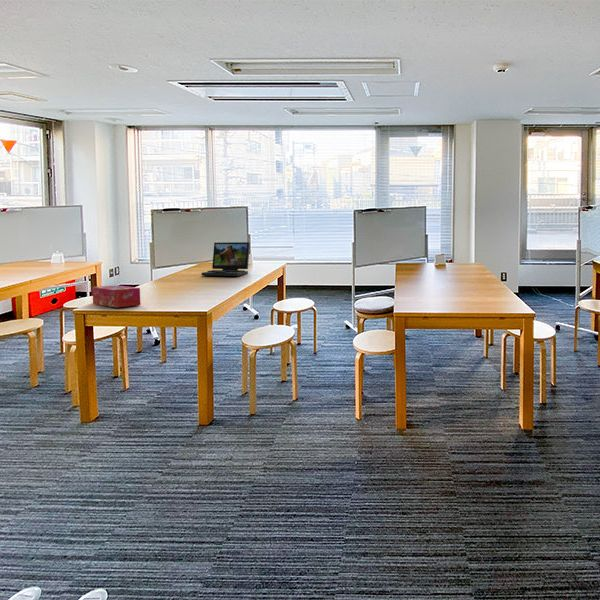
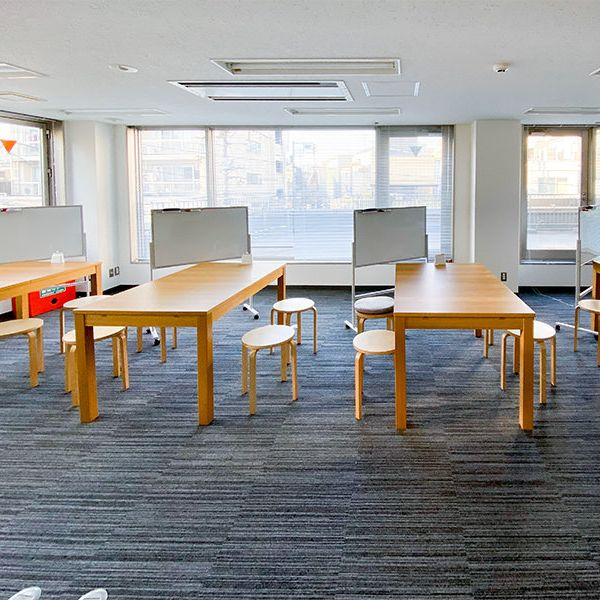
- tissue box (116, 295)
- laptop (226, 258)
